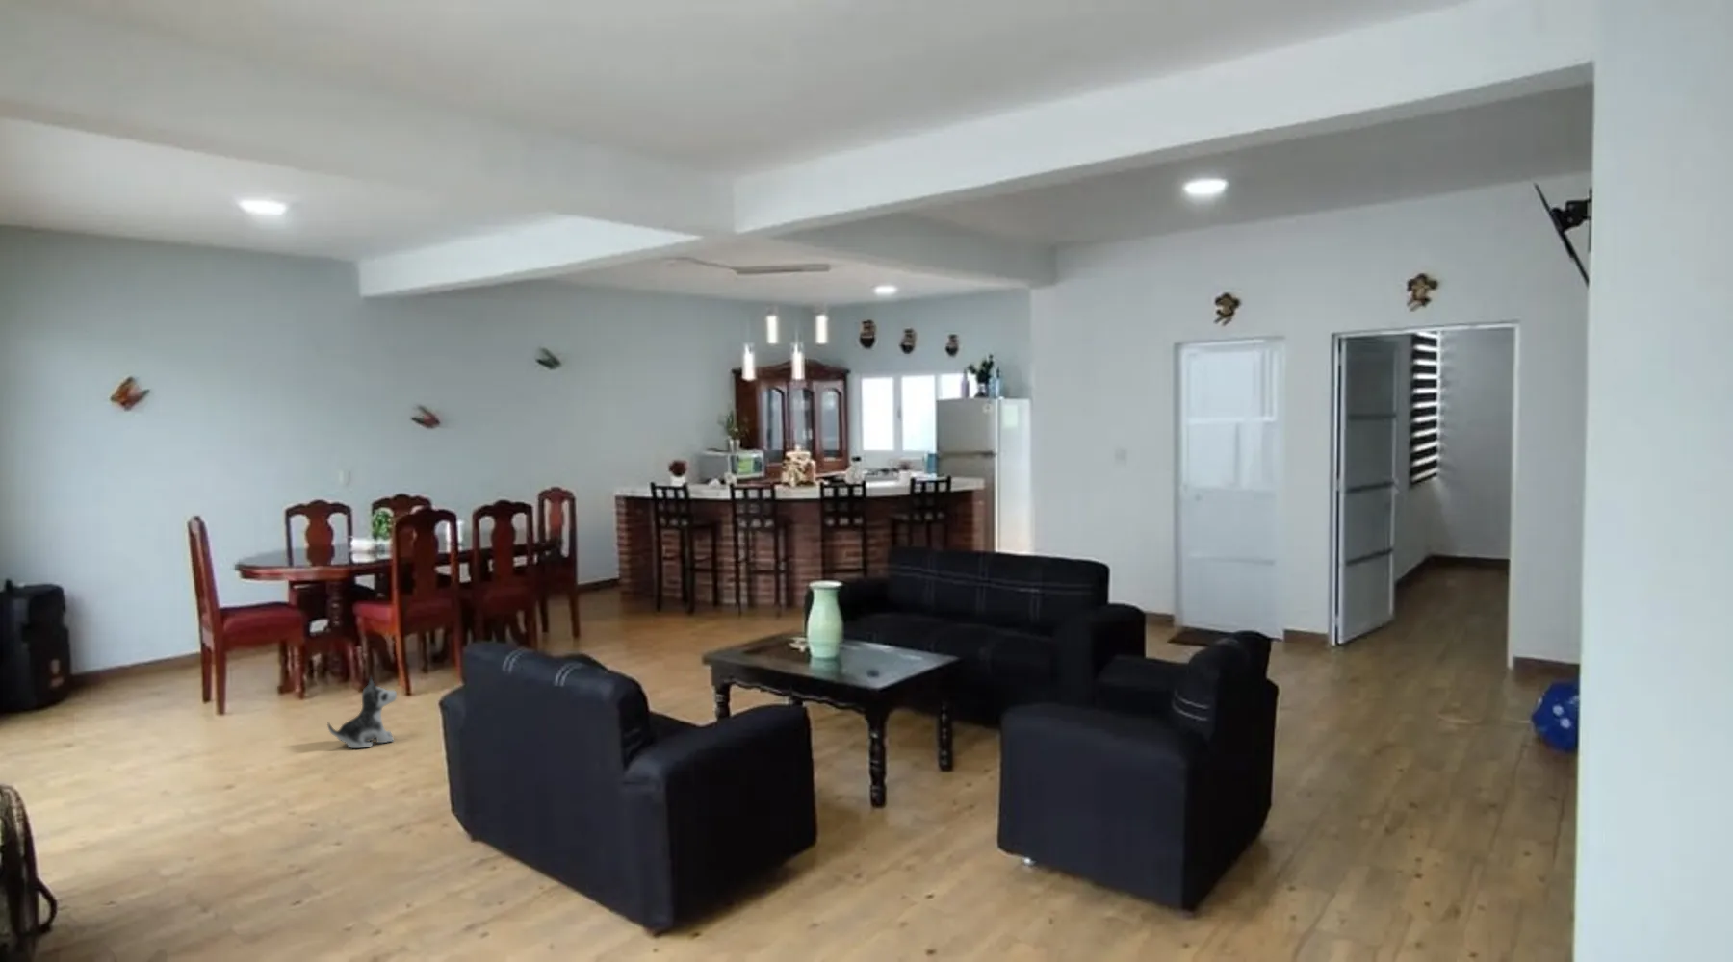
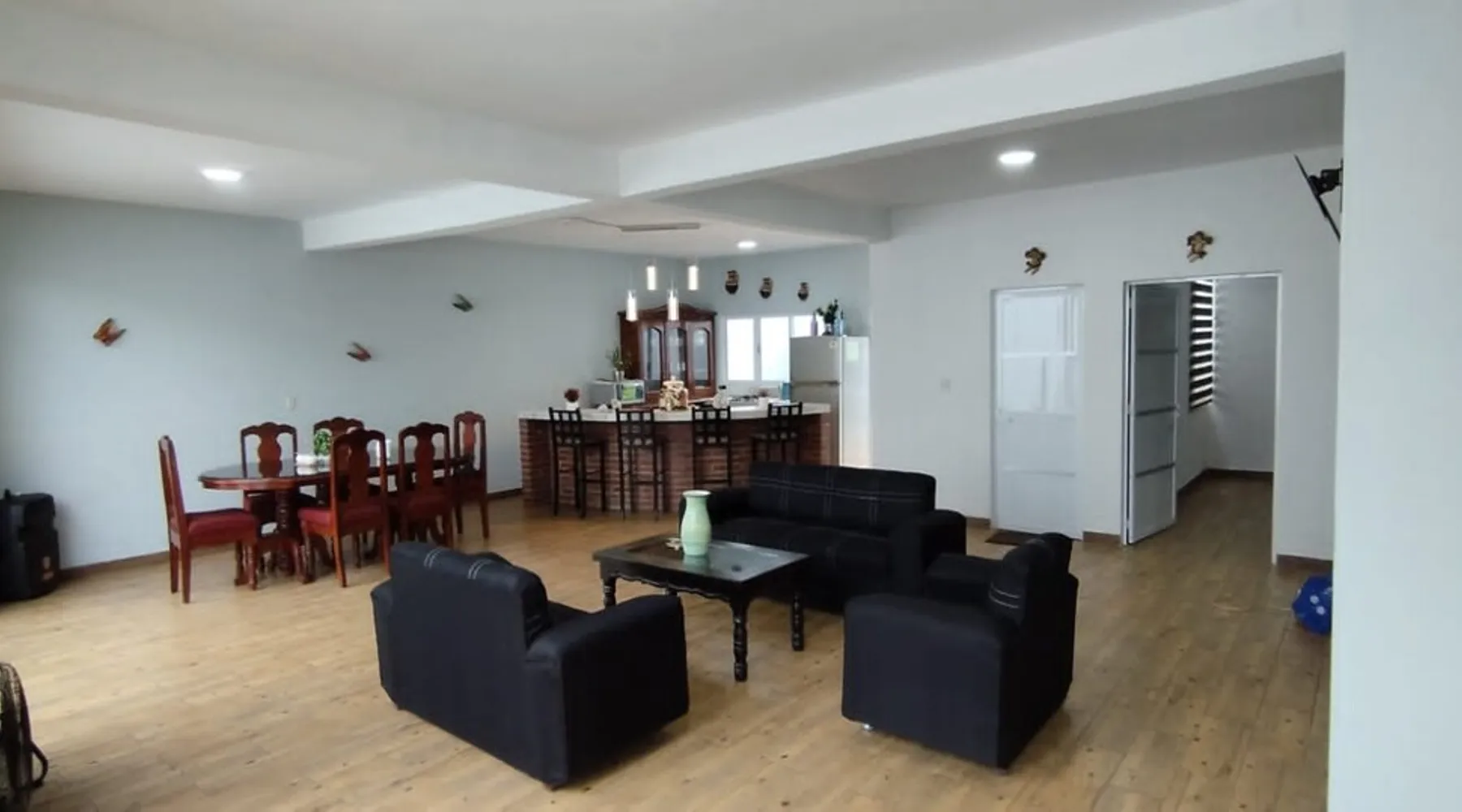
- plush toy (362, 710)
